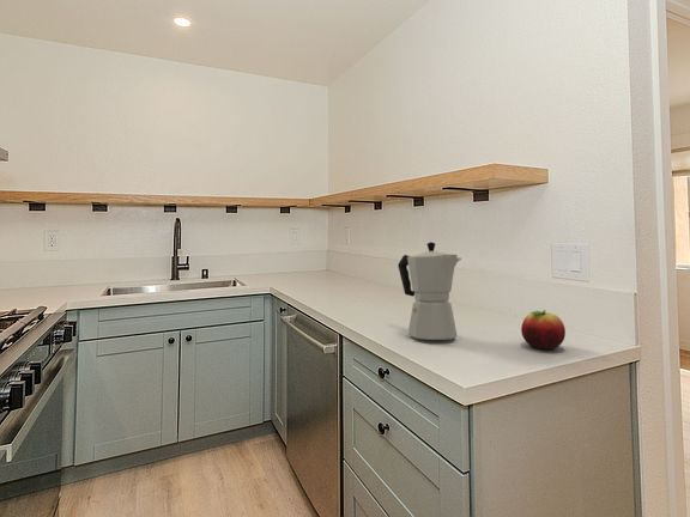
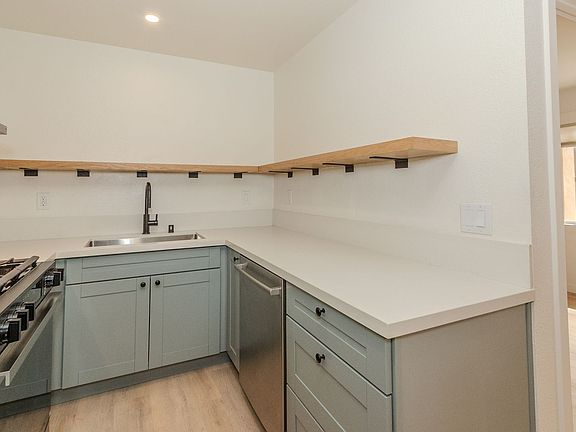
- moka pot (428, 288)
- fruit (543, 328)
